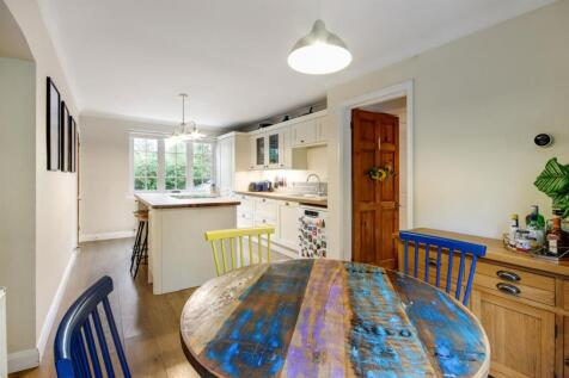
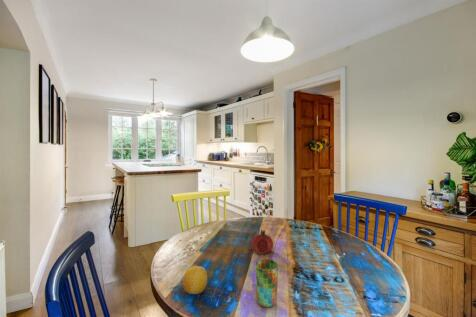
+ cup (266, 283)
+ fruit (195, 279)
+ fruit (262, 240)
